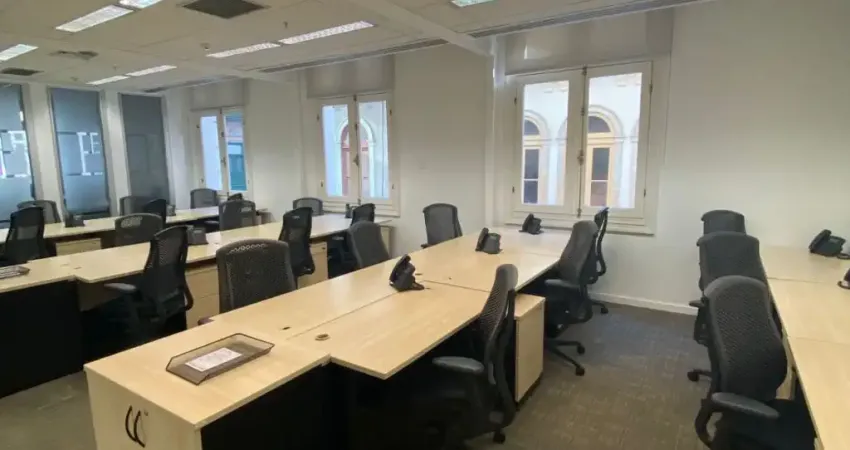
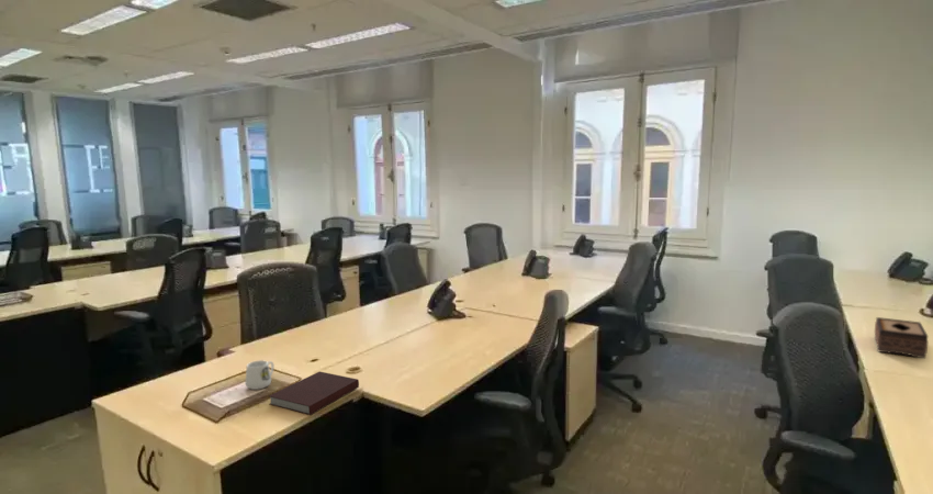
+ tissue box (899, 336)
+ notebook (315, 391)
+ mug (261, 373)
